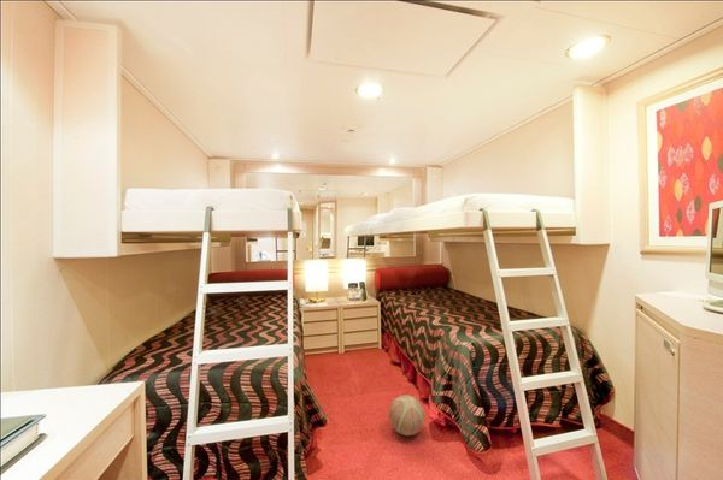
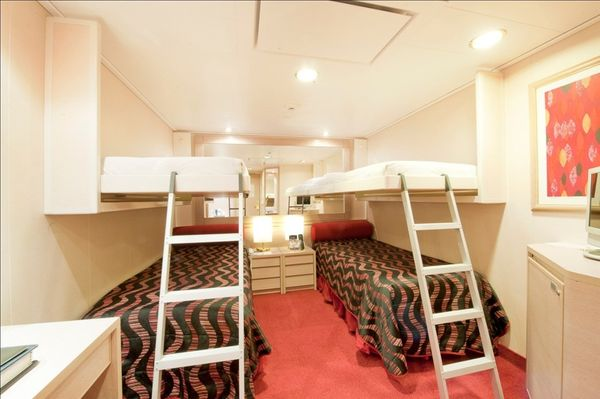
- ball (406, 414)
